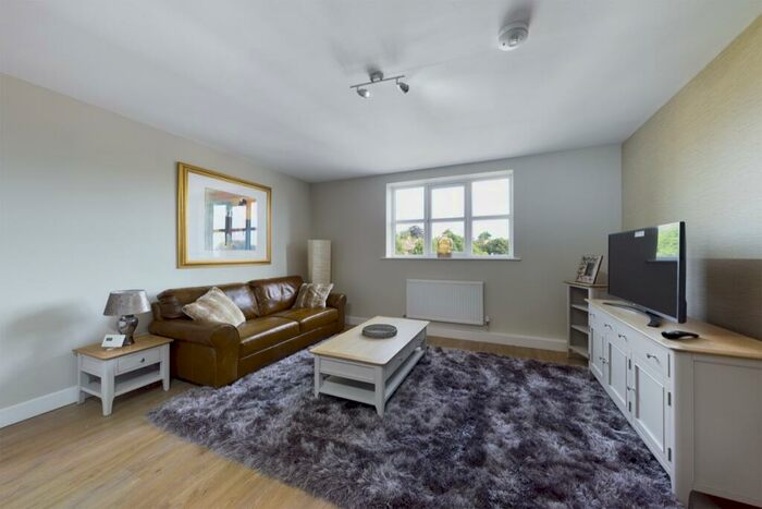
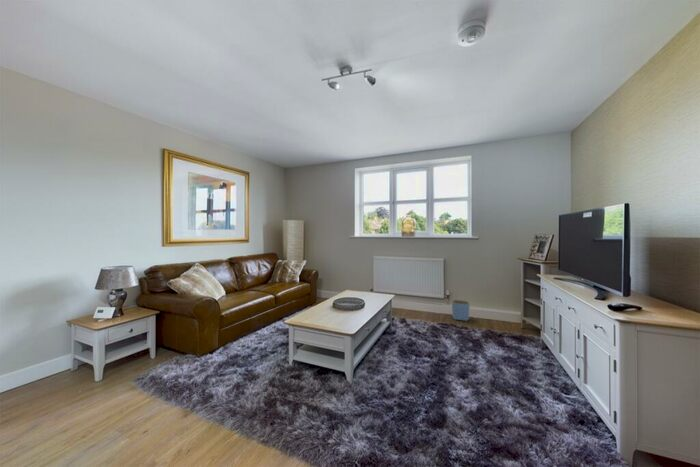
+ planter (460, 310)
